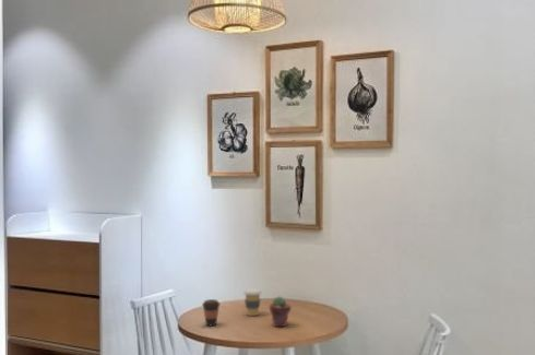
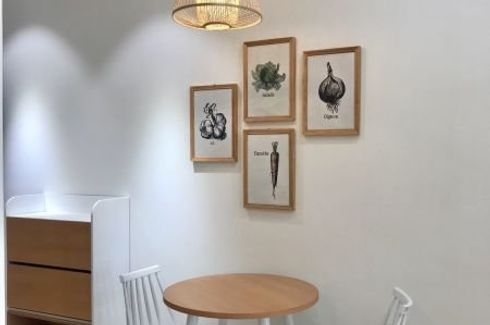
- coffee cup (252, 301)
- coffee cup (211, 312)
- potted succulent (280, 310)
